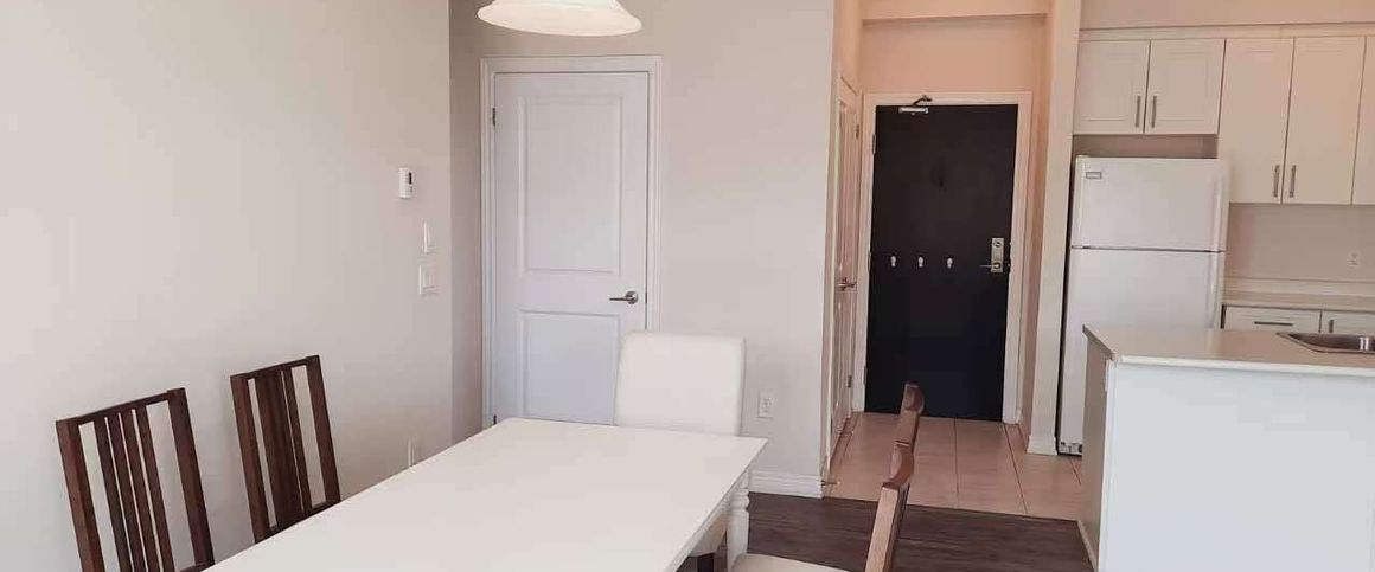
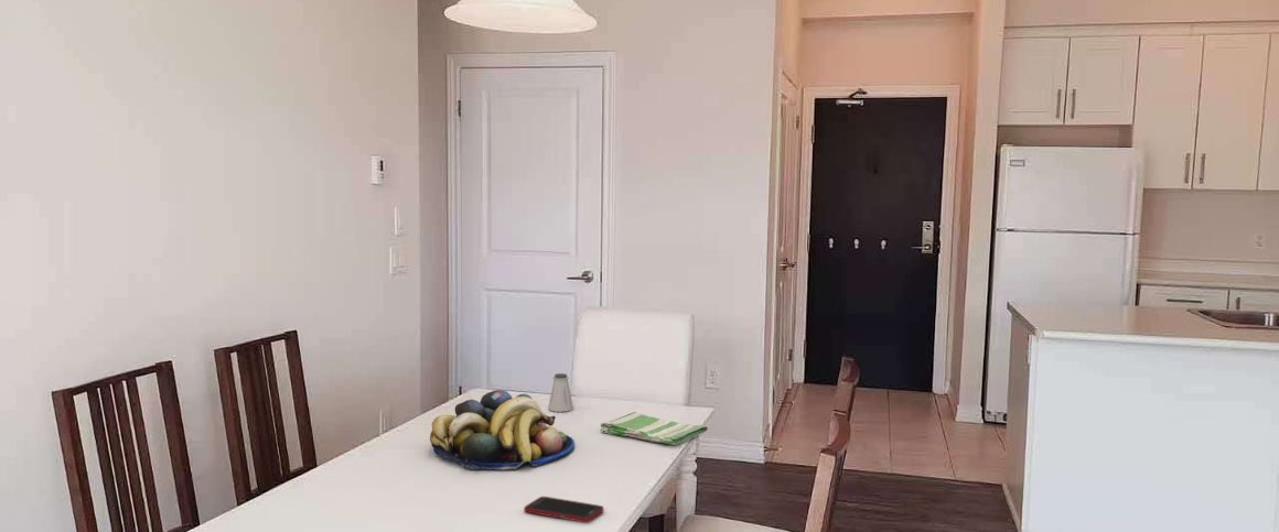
+ fruit bowl (505, 422)
+ cell phone (563, 509)
+ dish towel (653, 426)
+ saltshaker (560, 391)
